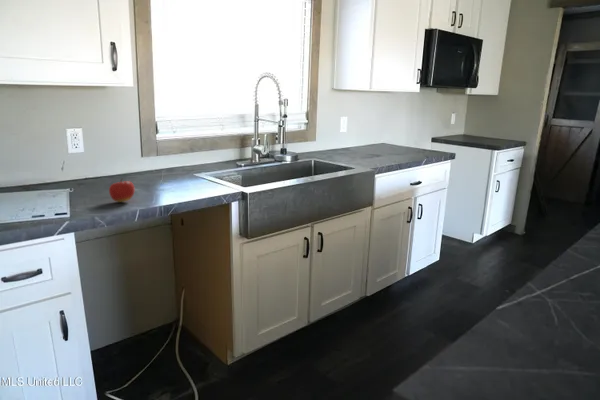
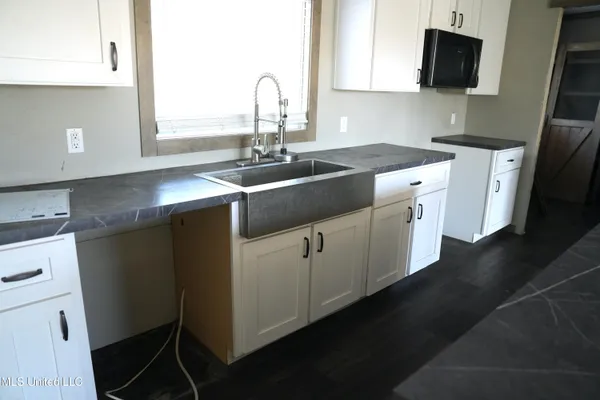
- fruit (121, 190)
